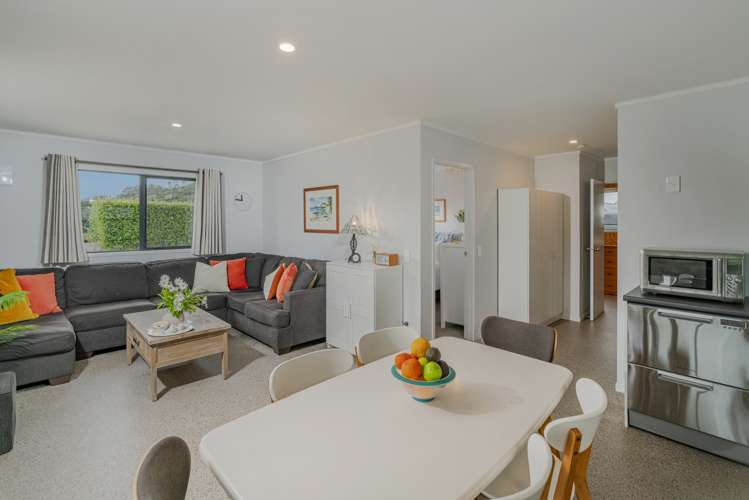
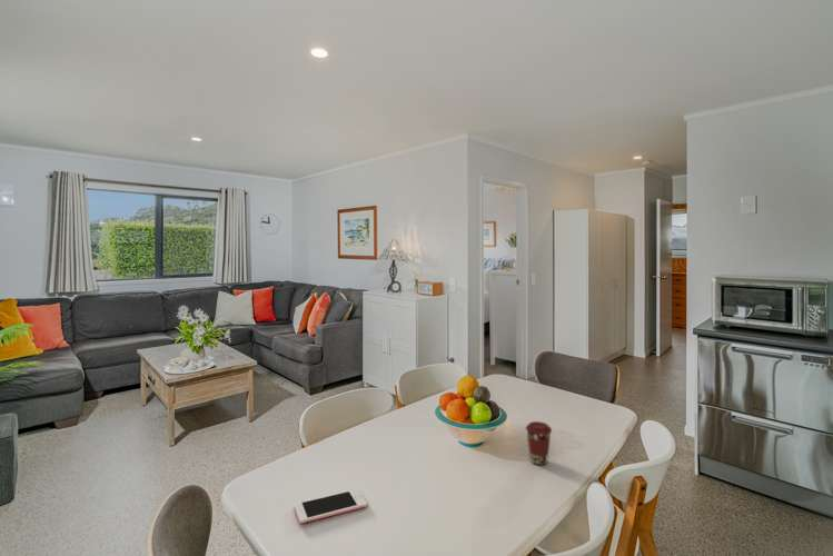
+ coffee cup (538, 443)
+ cell phone (330, 505)
